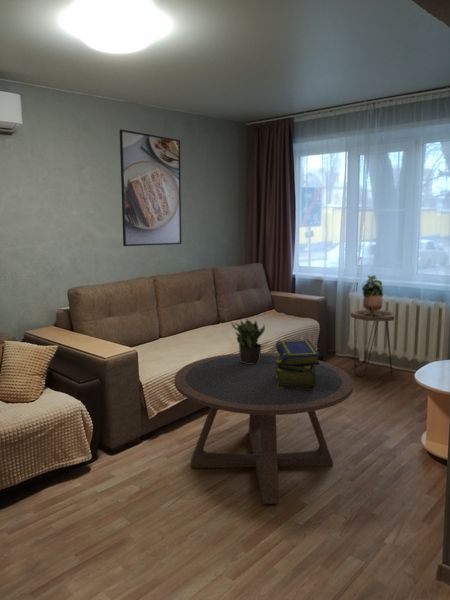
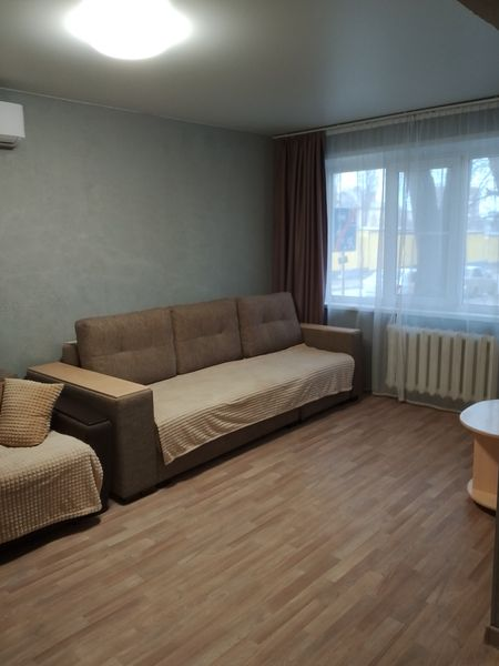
- side table (372, 342)
- stack of books (297, 363)
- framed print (152, 191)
- potted plant (372, 294)
- potted plant (250, 337)
- coffee table (262, 420)
